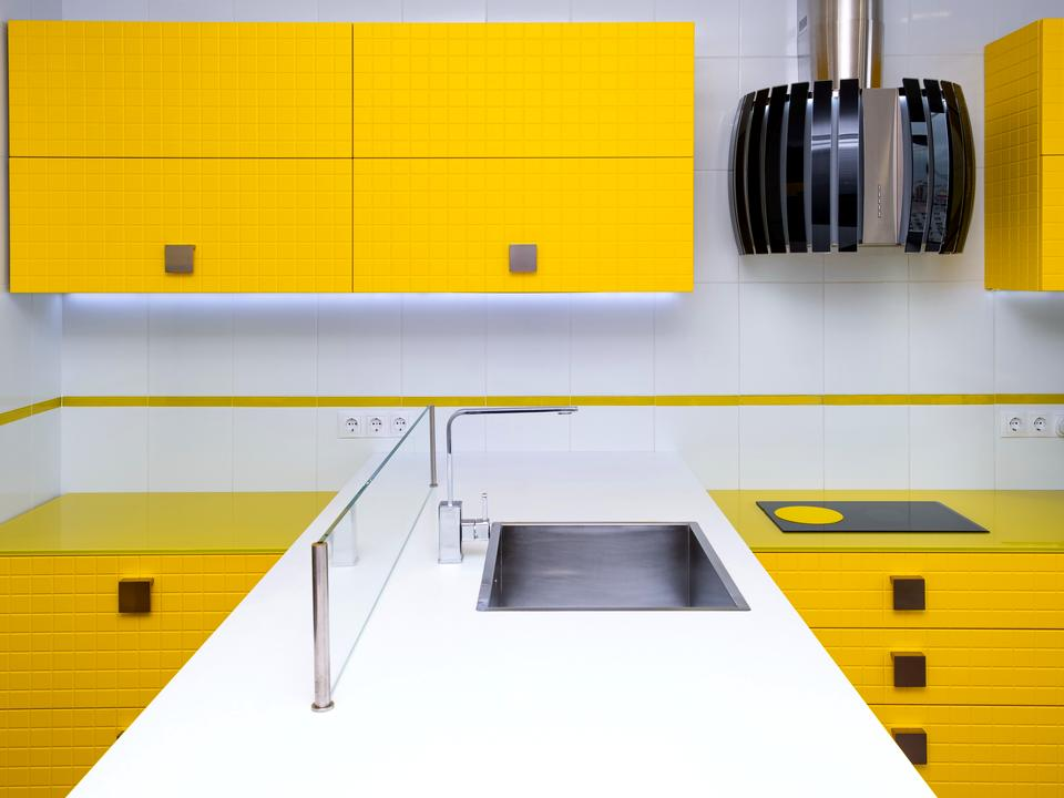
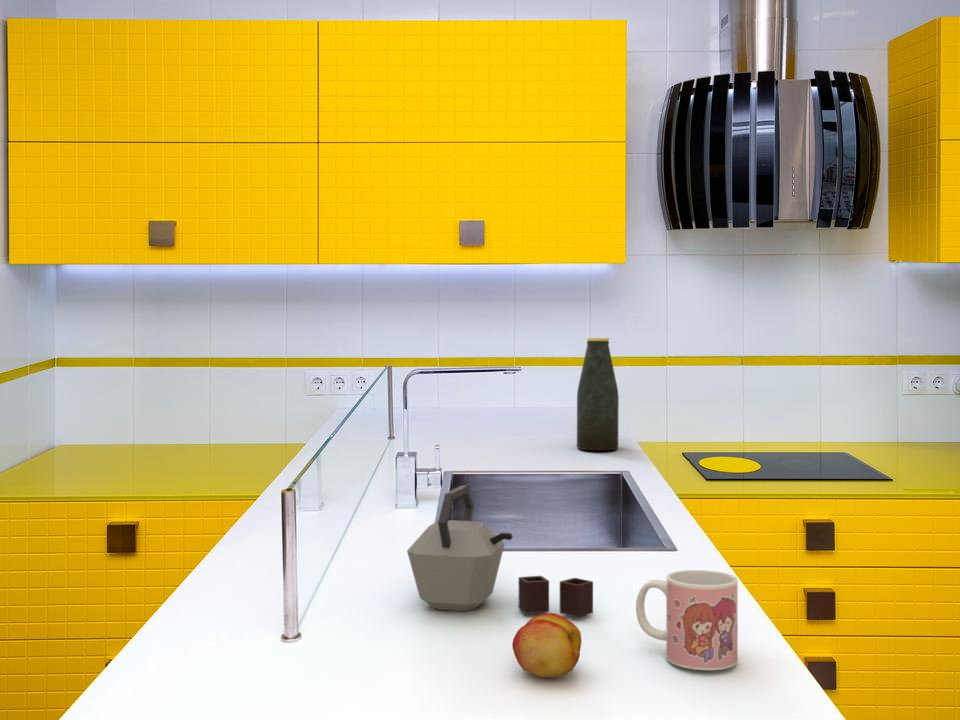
+ bottle (597, 393)
+ fruit (548, 644)
+ mug (689, 616)
+ kettle (502, 550)
